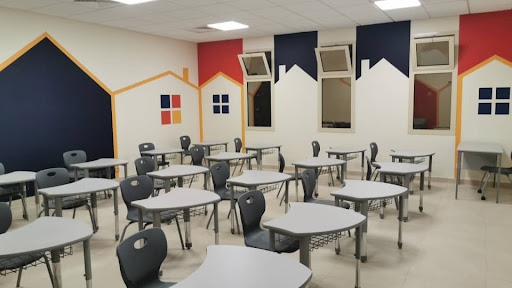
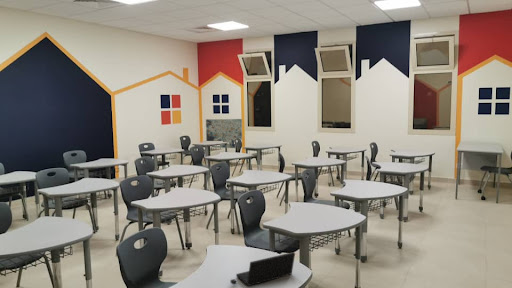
+ laptop computer (261, 265)
+ wall art (223, 133)
